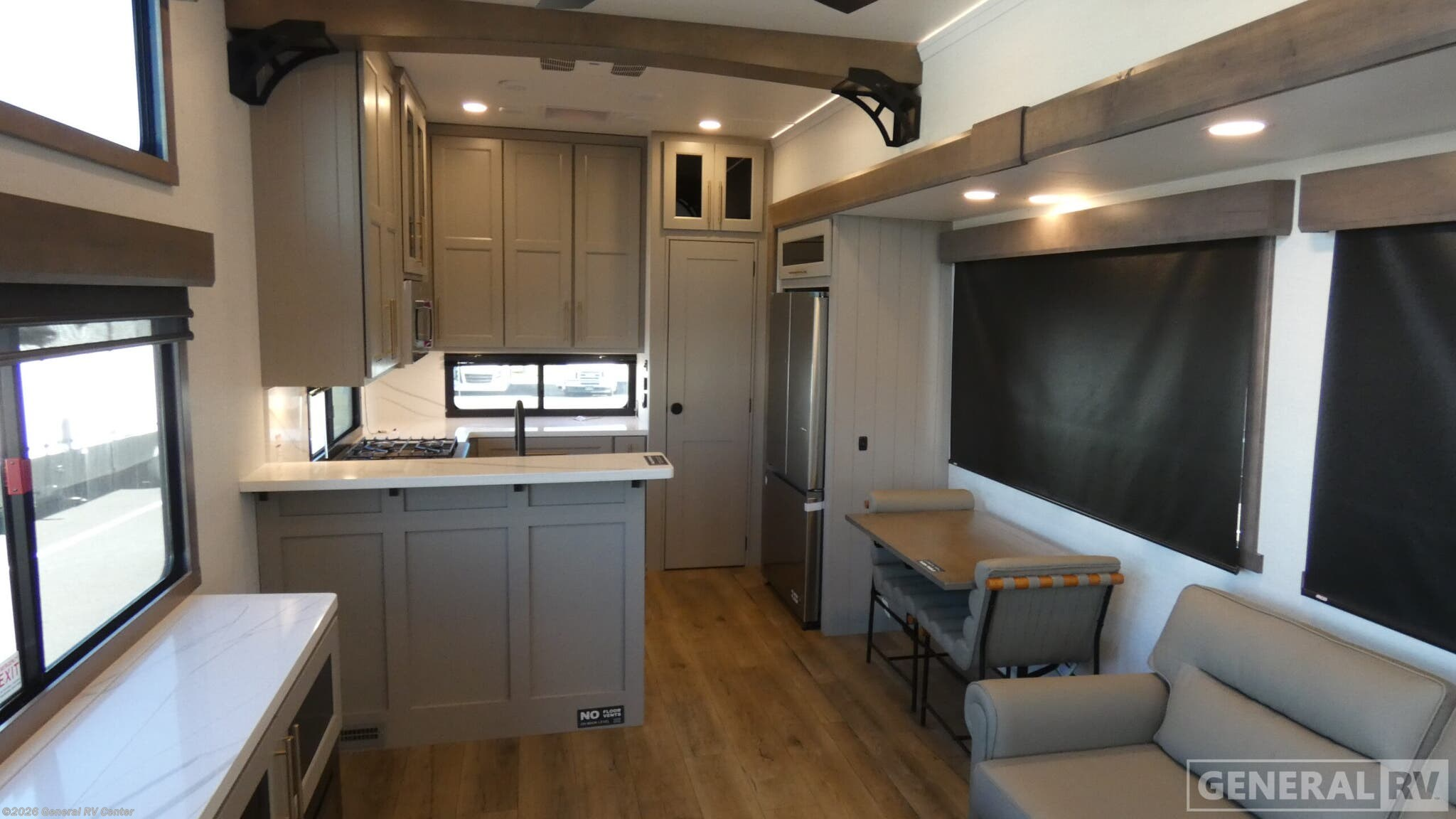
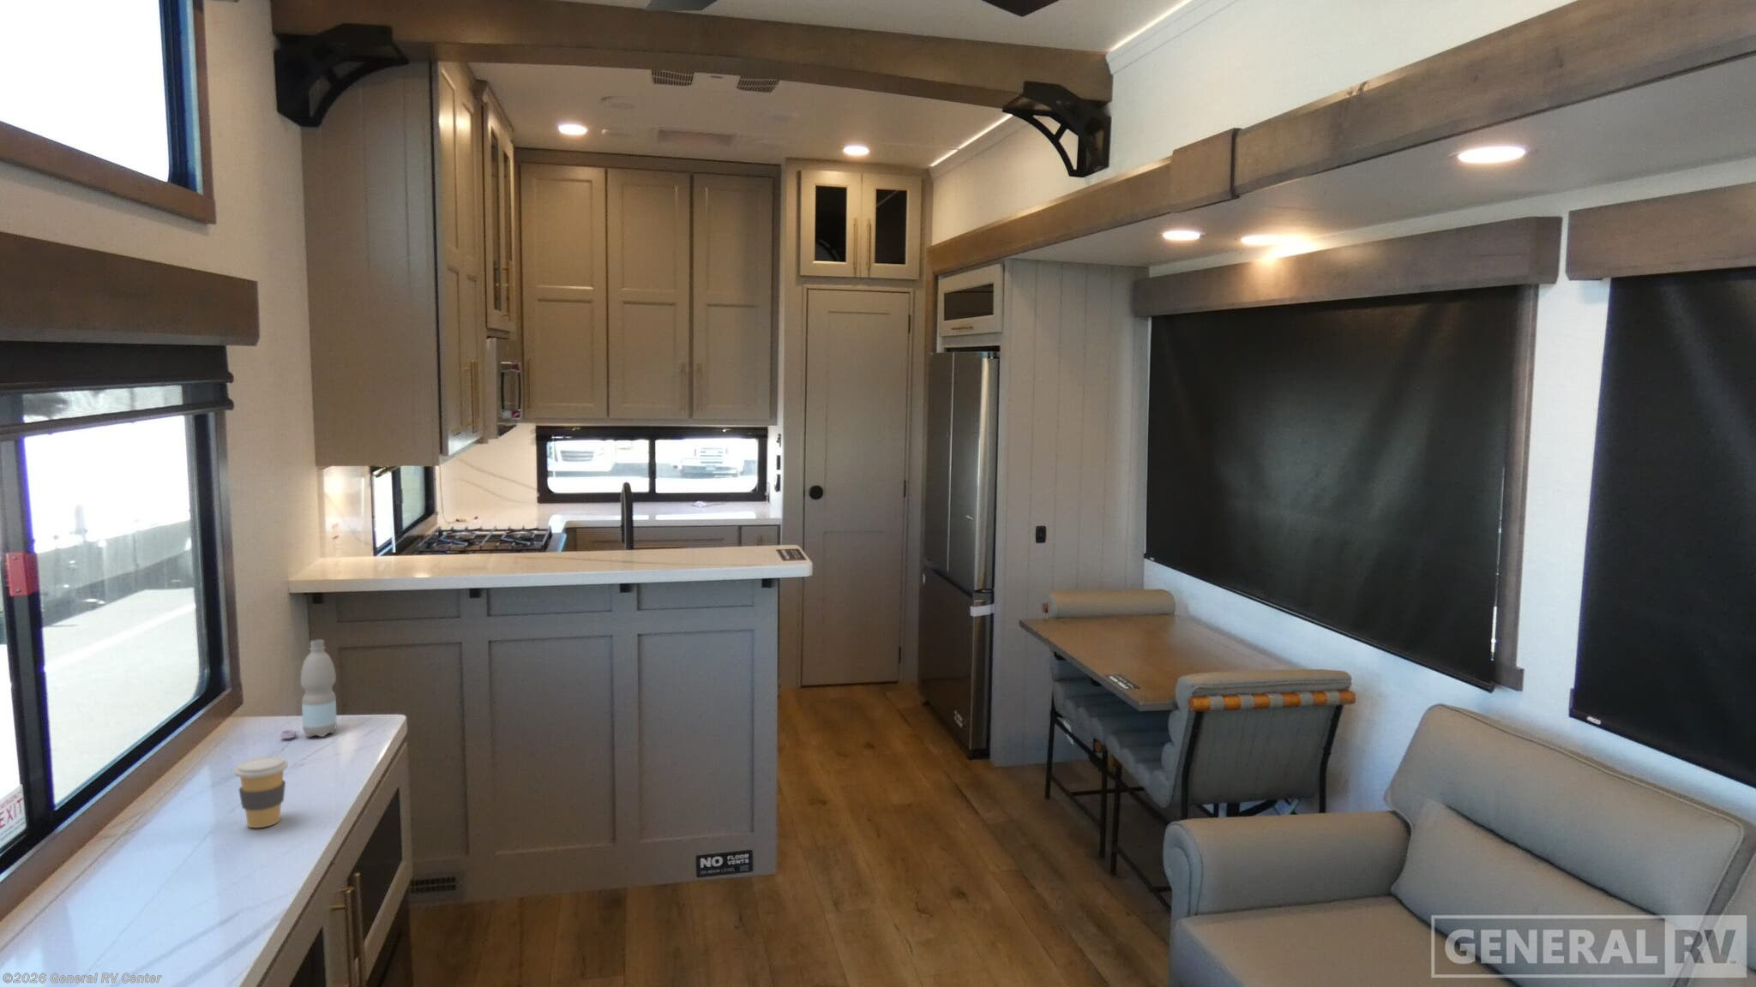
+ water bottle (308, 688)
+ coffee cup (263, 793)
